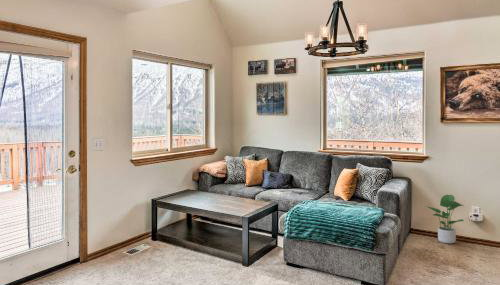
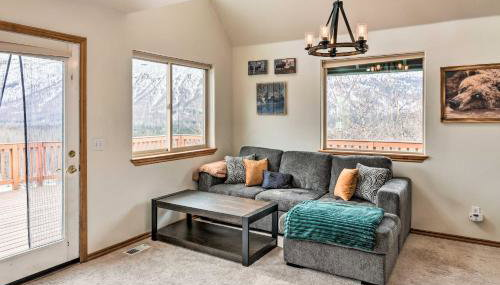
- potted plant (444, 217)
